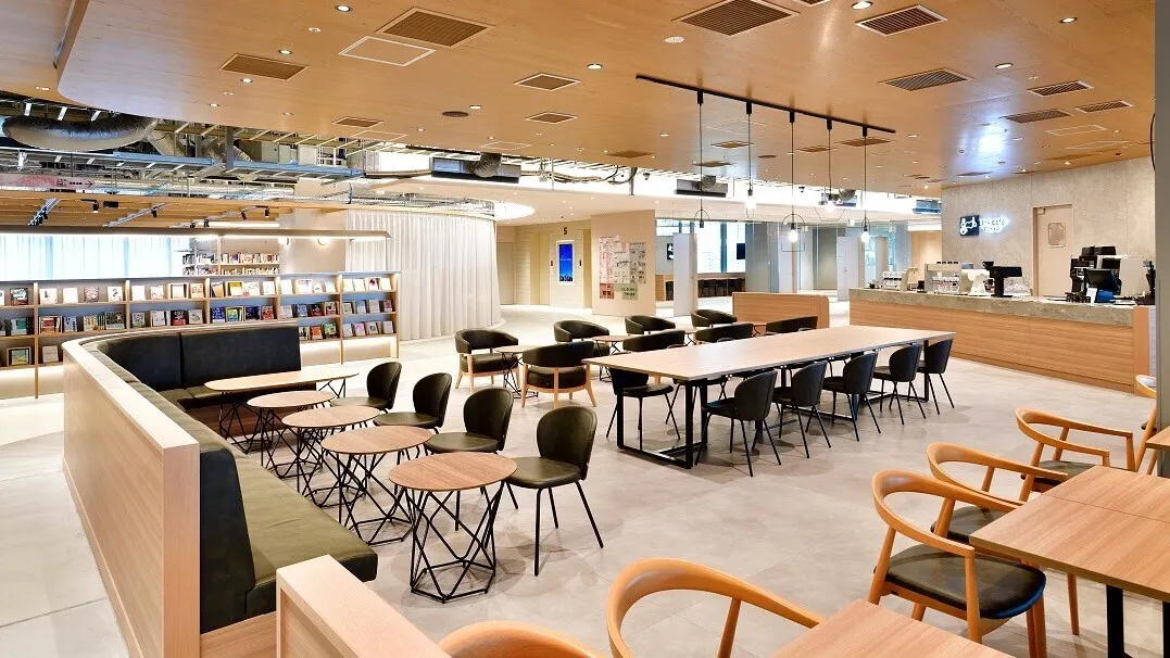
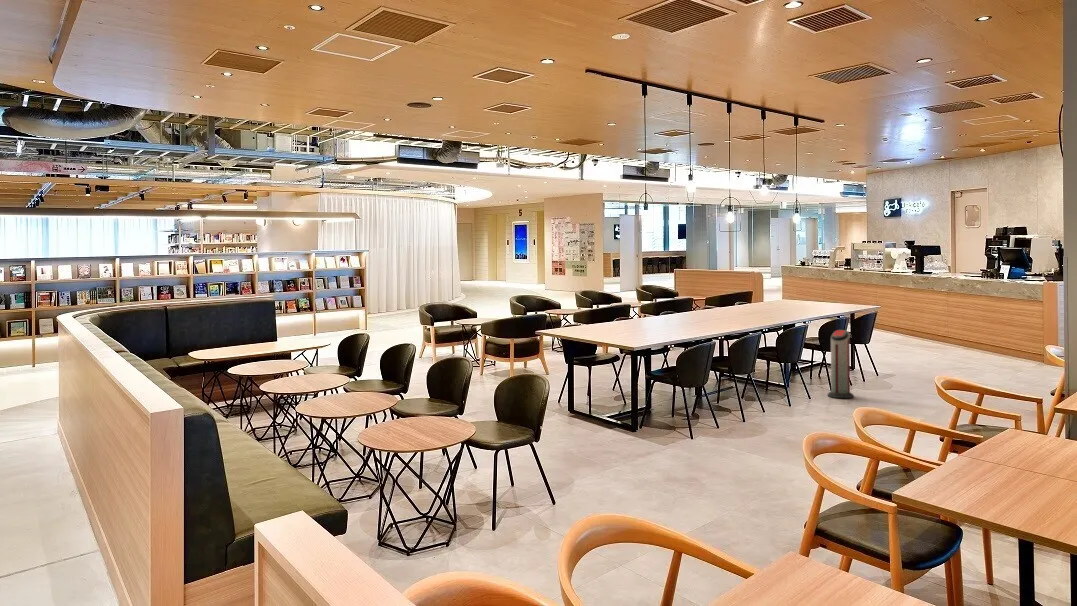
+ air purifier (840, 363)
